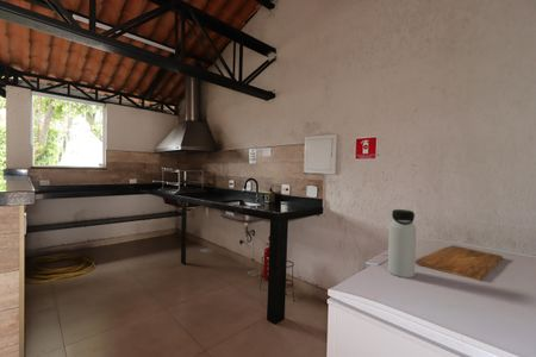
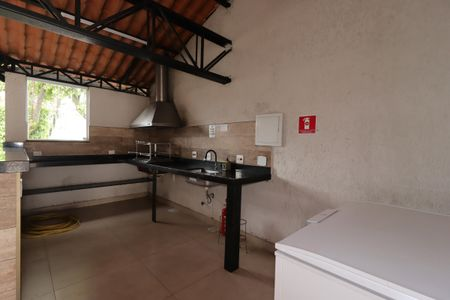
- cutting board (461, 259)
- water bottle (401, 242)
